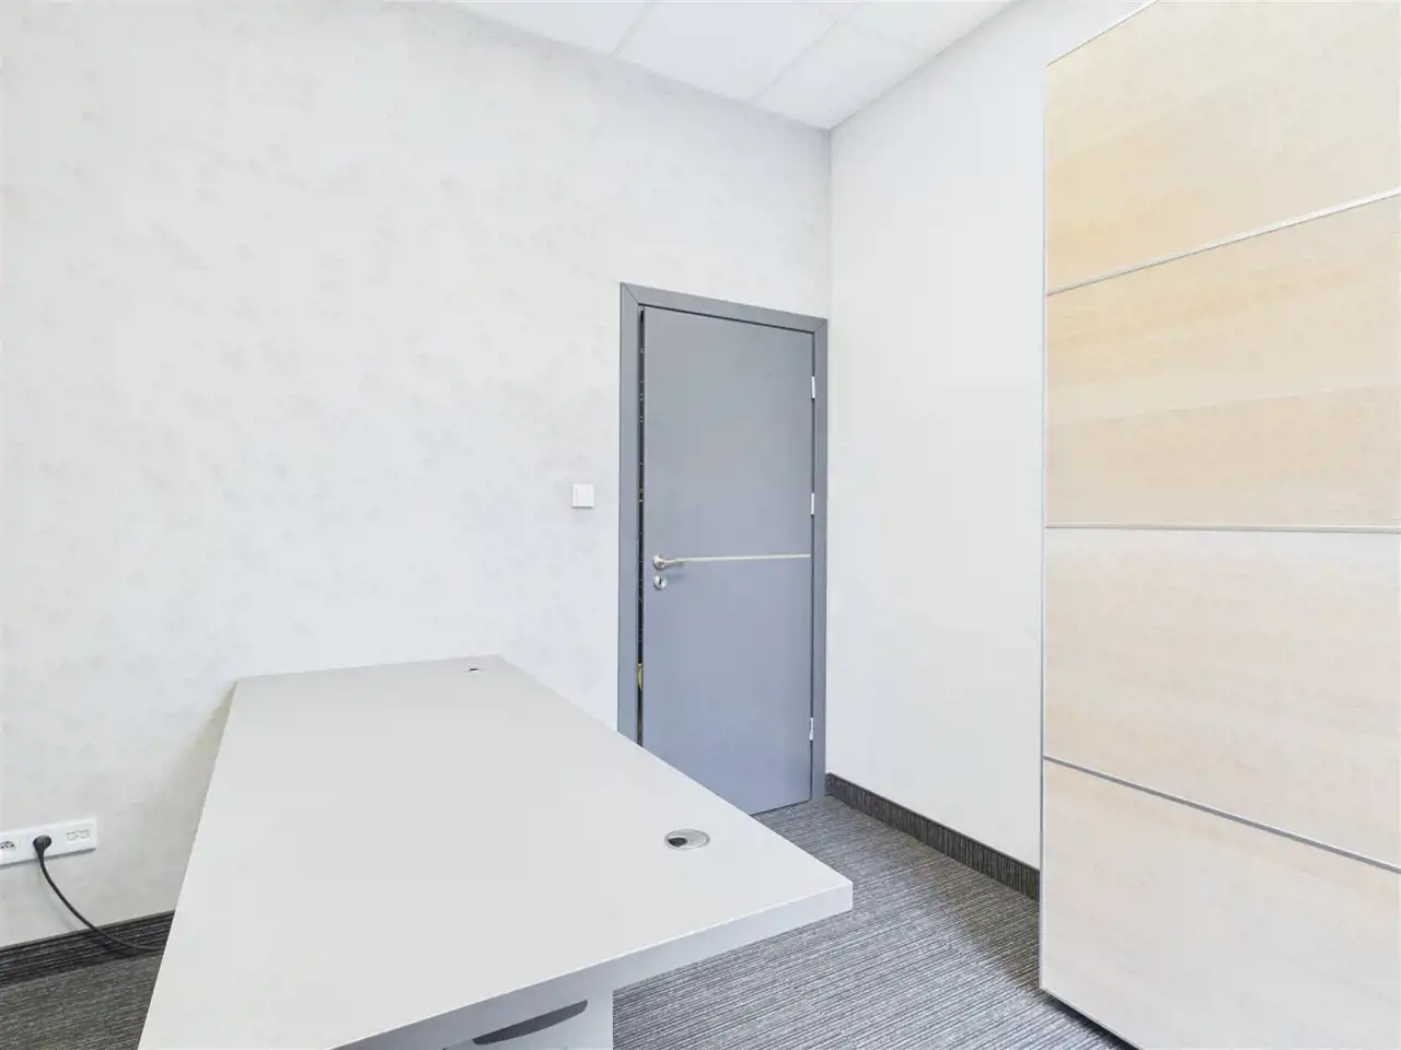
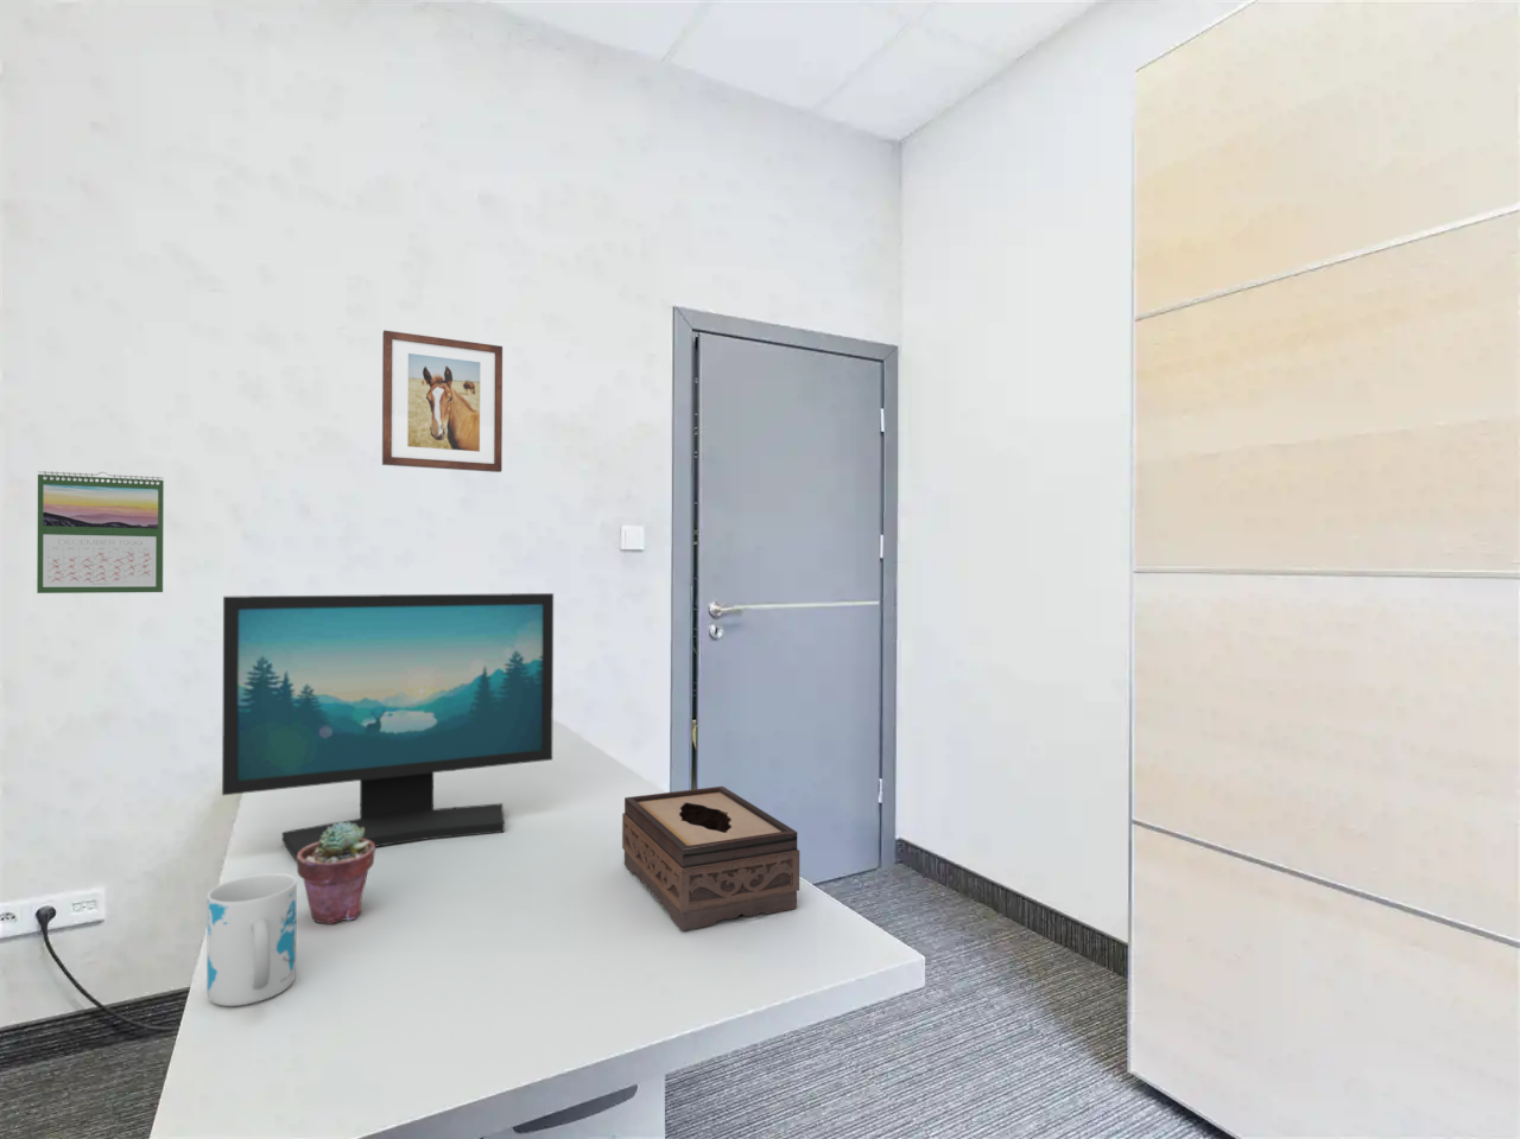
+ potted succulent (336, 867)
+ mug (254, 943)
+ calendar (102, 531)
+ computer monitor (401, 713)
+ wall art (443, 403)
+ tissue box (704, 848)
